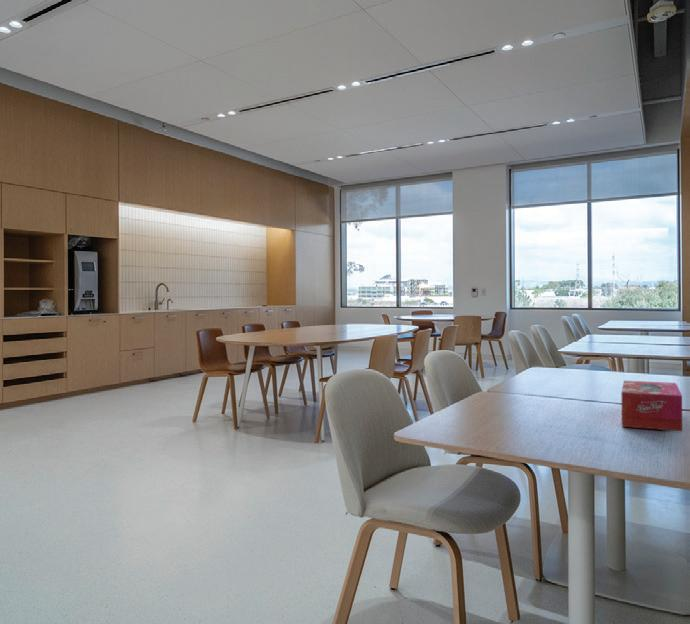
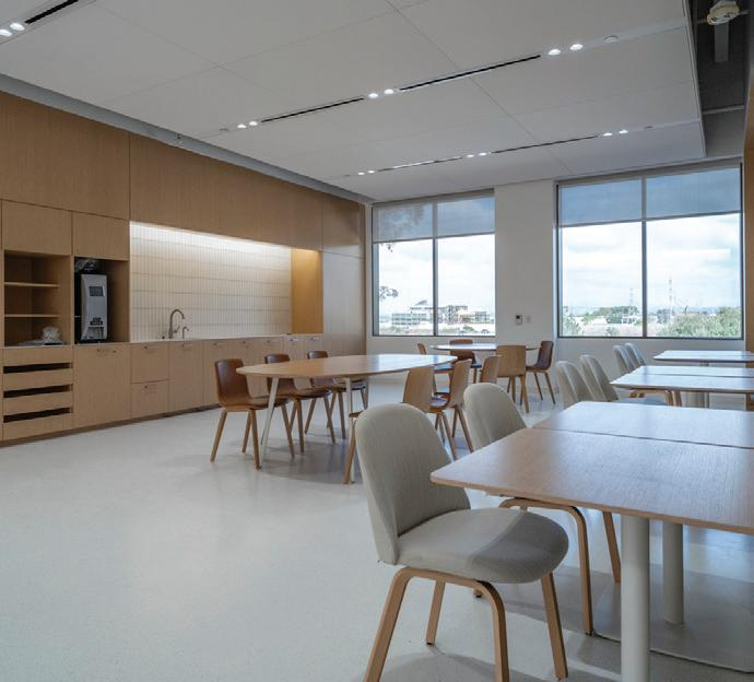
- tissue box (650, 403)
